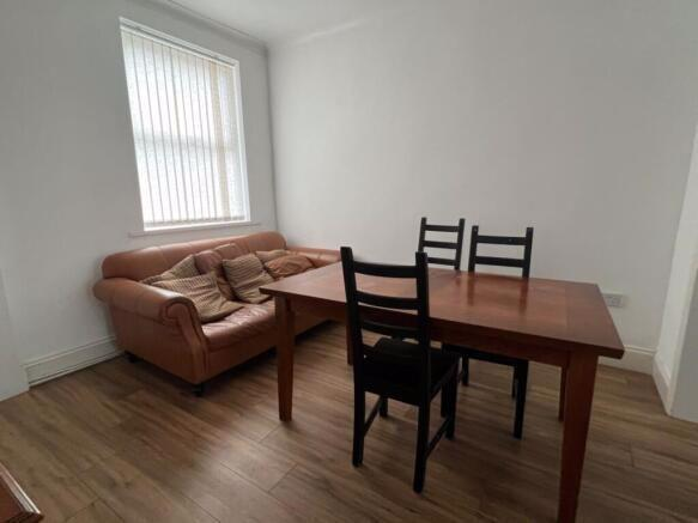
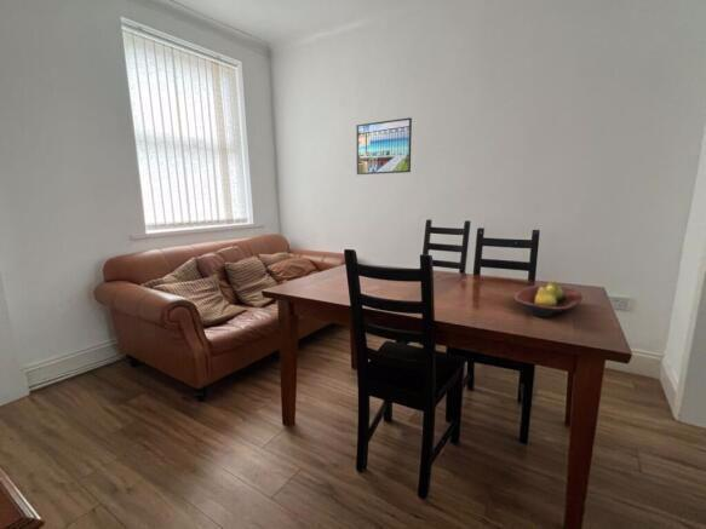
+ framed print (381, 148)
+ fruit bowl (547, 297)
